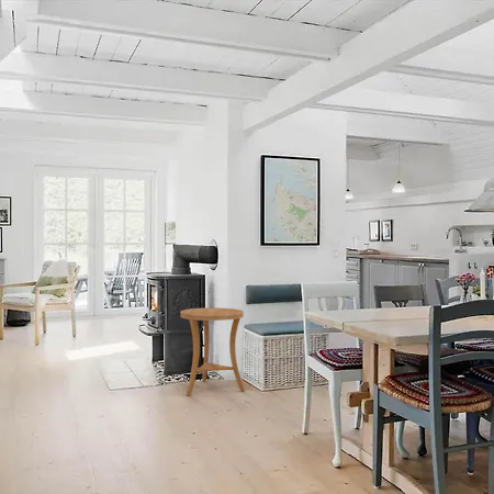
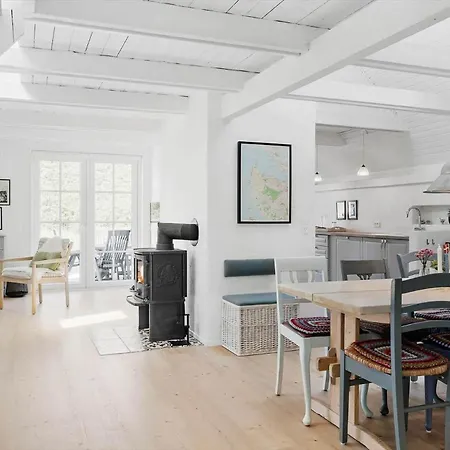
- side table (207, 349)
